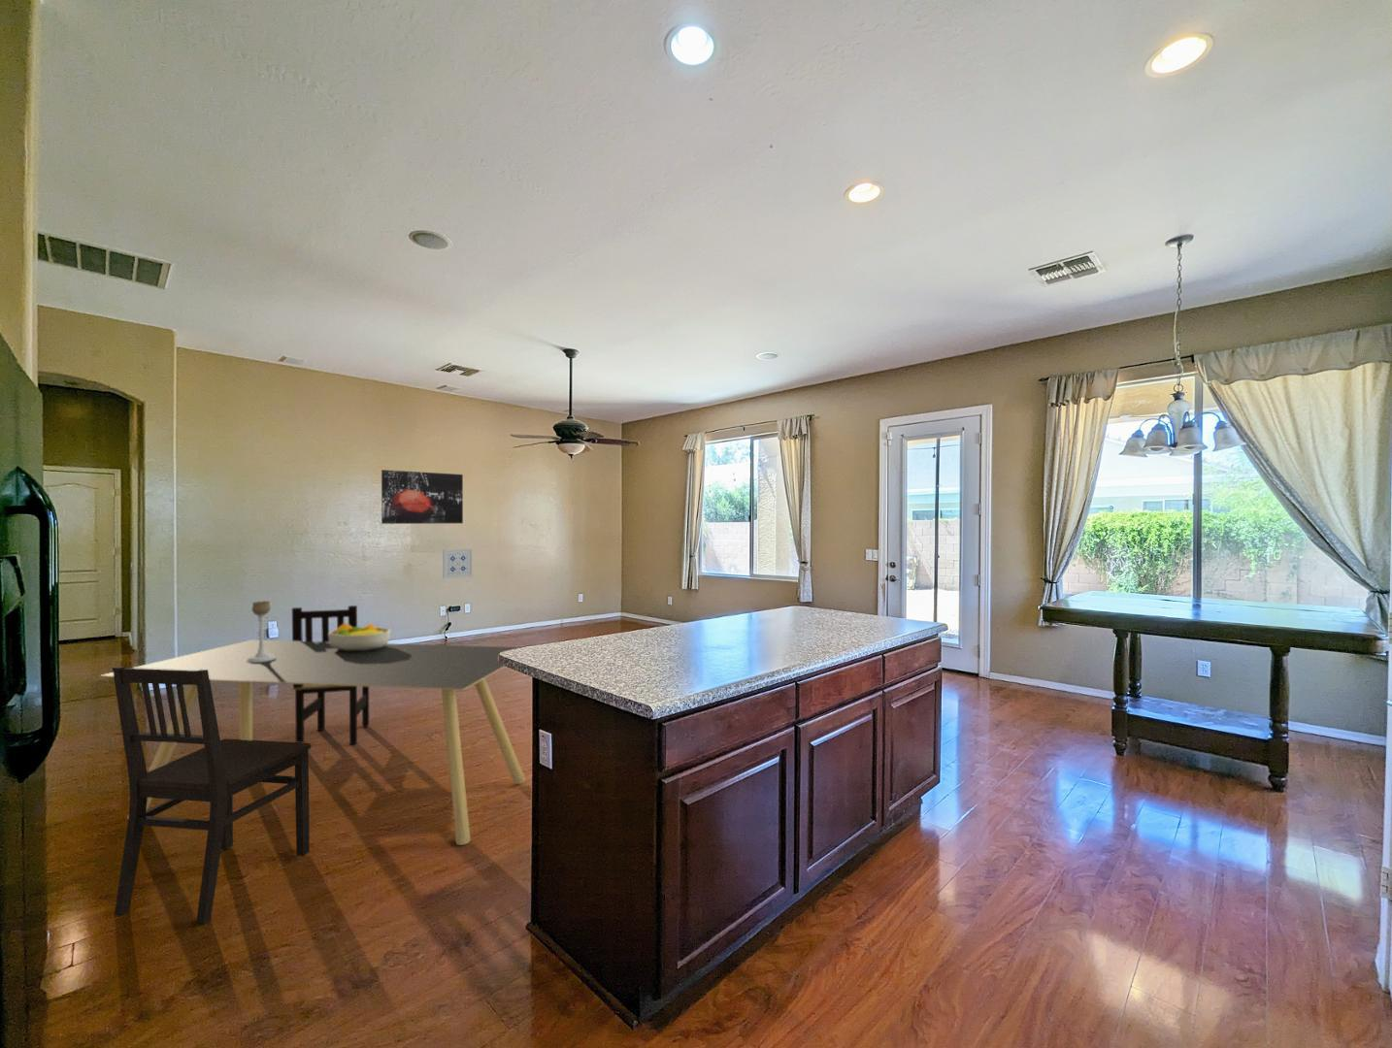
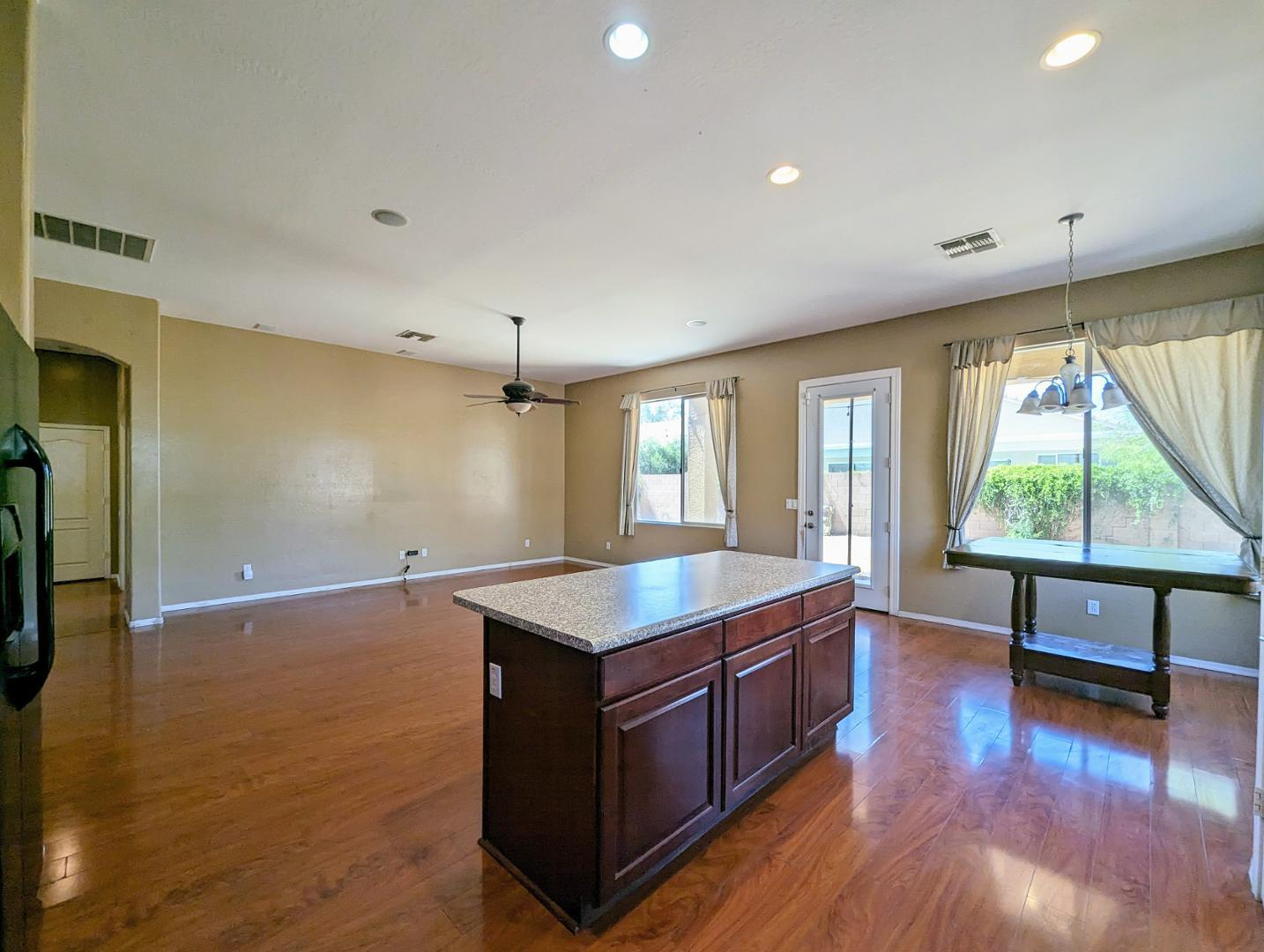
- wall art (423, 498)
- candle holder (261, 630)
- dining chair (217, 767)
- fruit bowl (359, 634)
- dining chair (335, 685)
- dining table (342, 685)
- wall art (457, 563)
